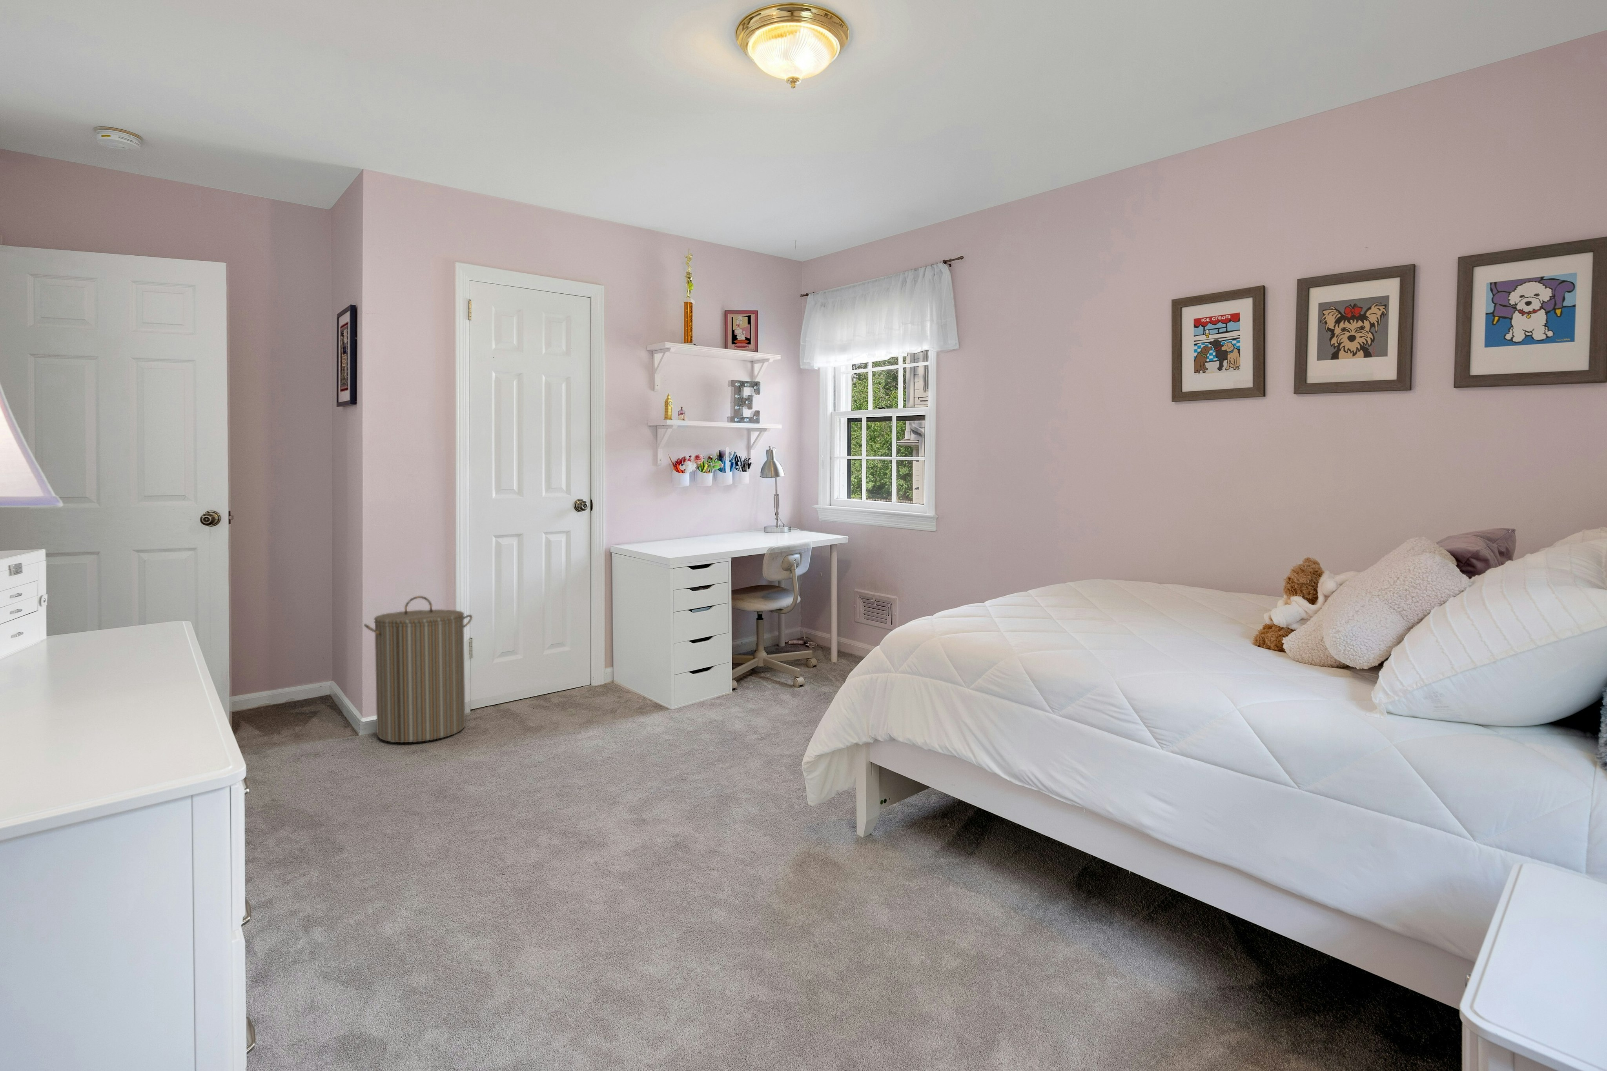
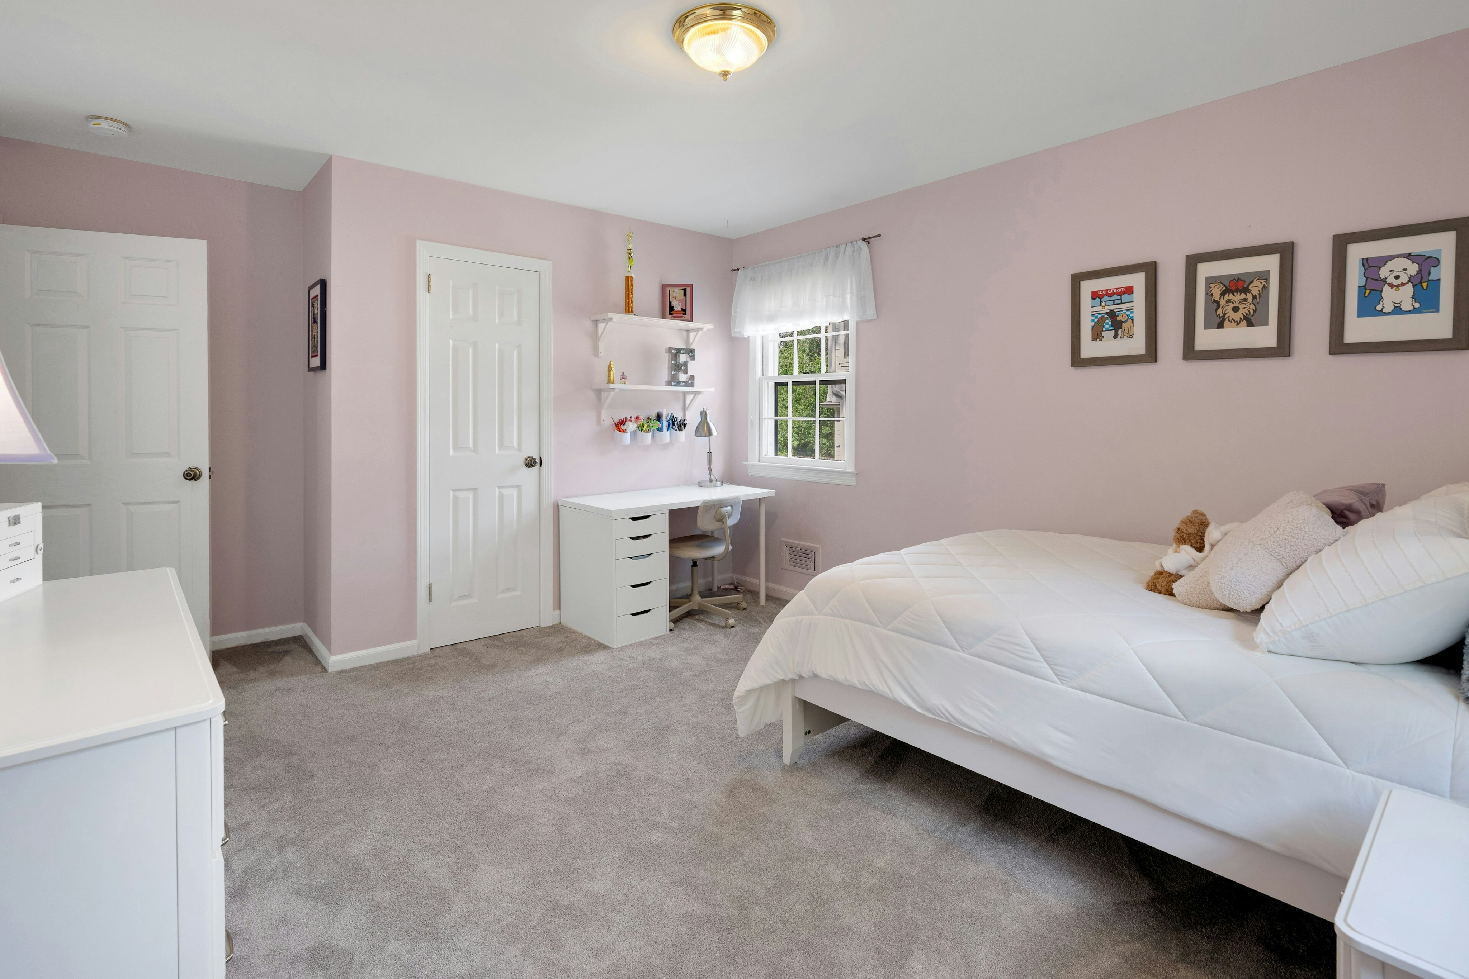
- laundry hamper (421, 663)
